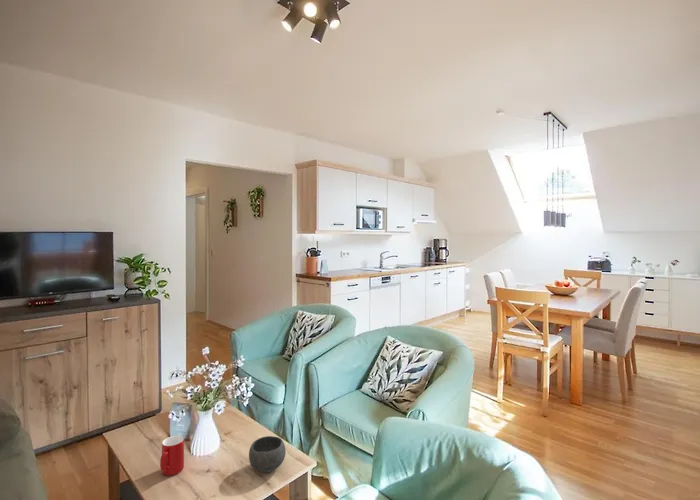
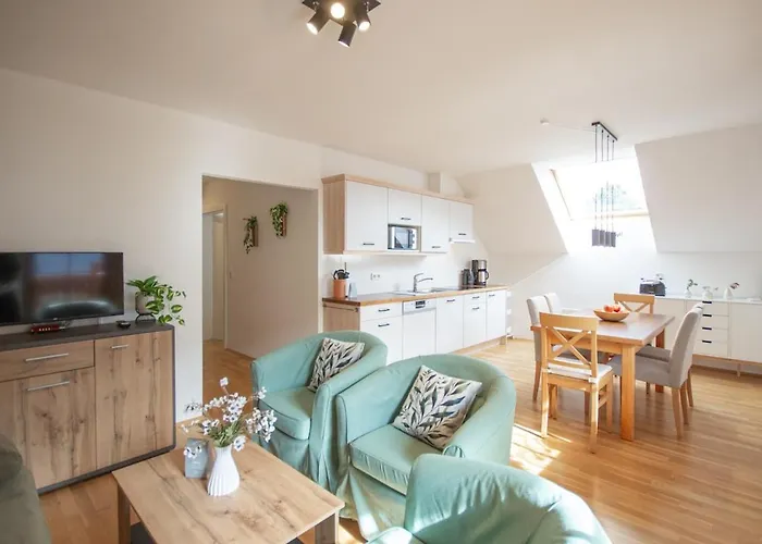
- bowl (267, 455)
- cup (169, 457)
